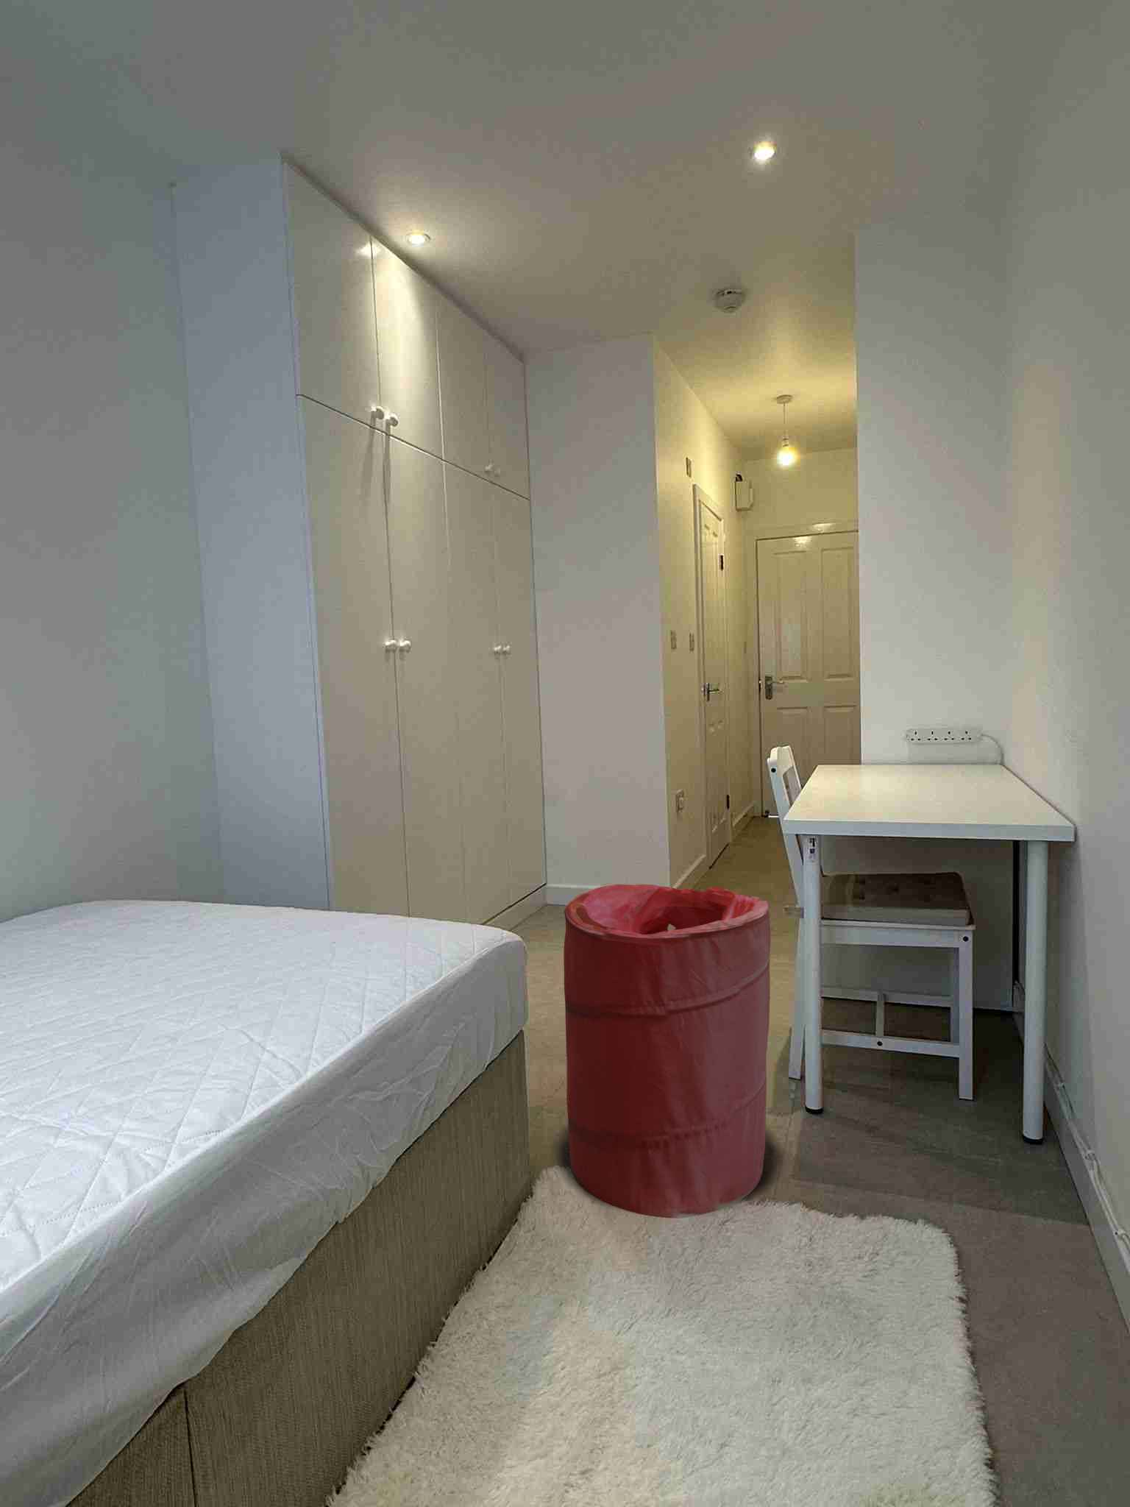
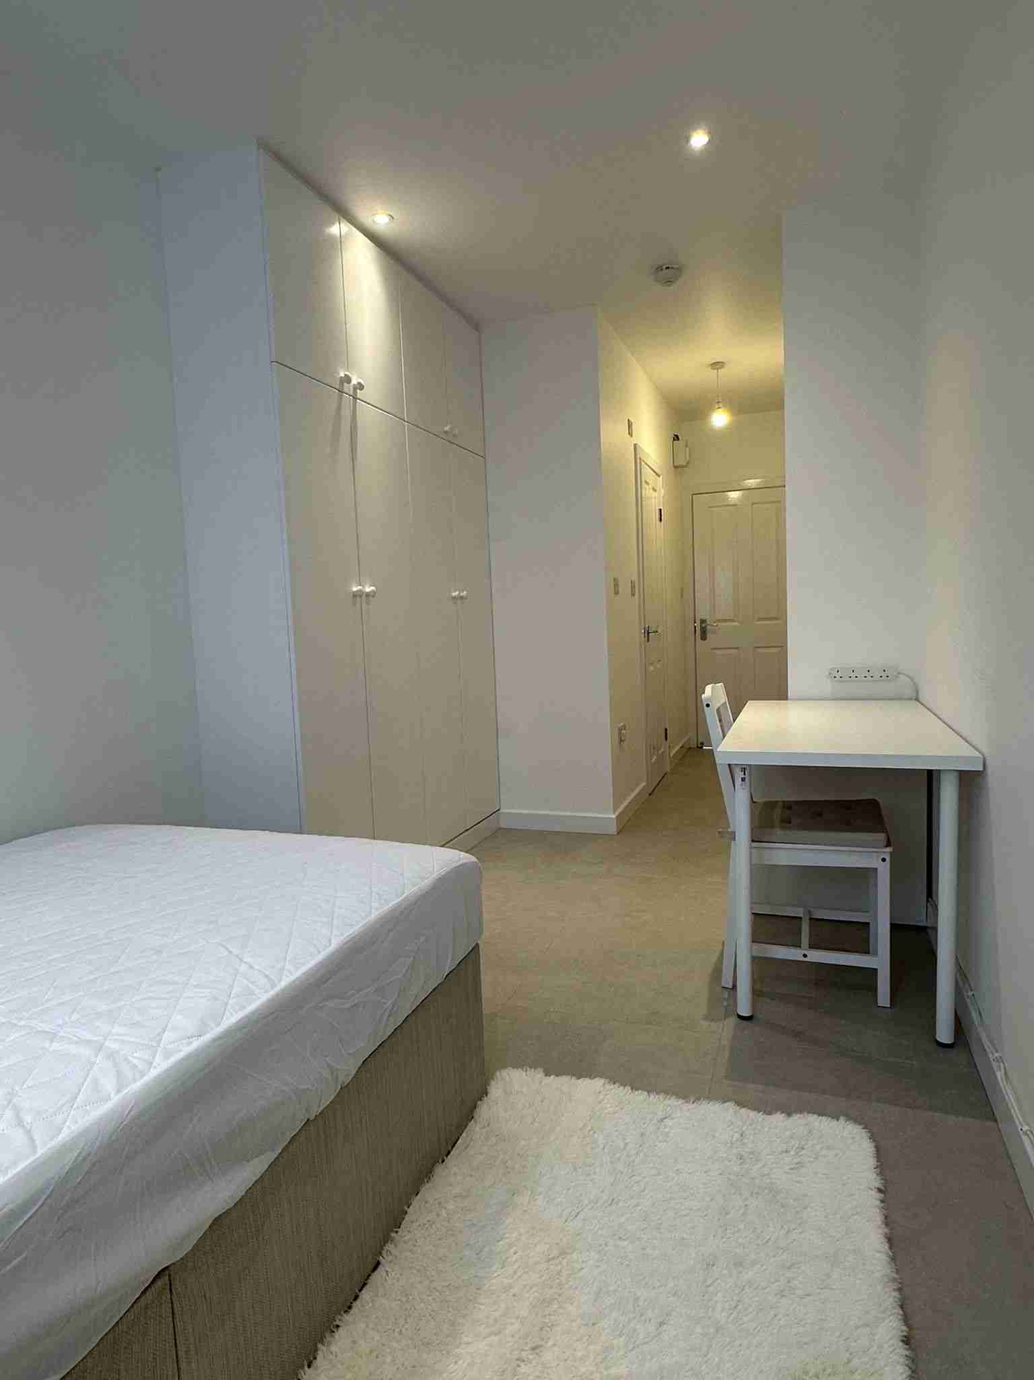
- laundry hamper (667, 1028)
